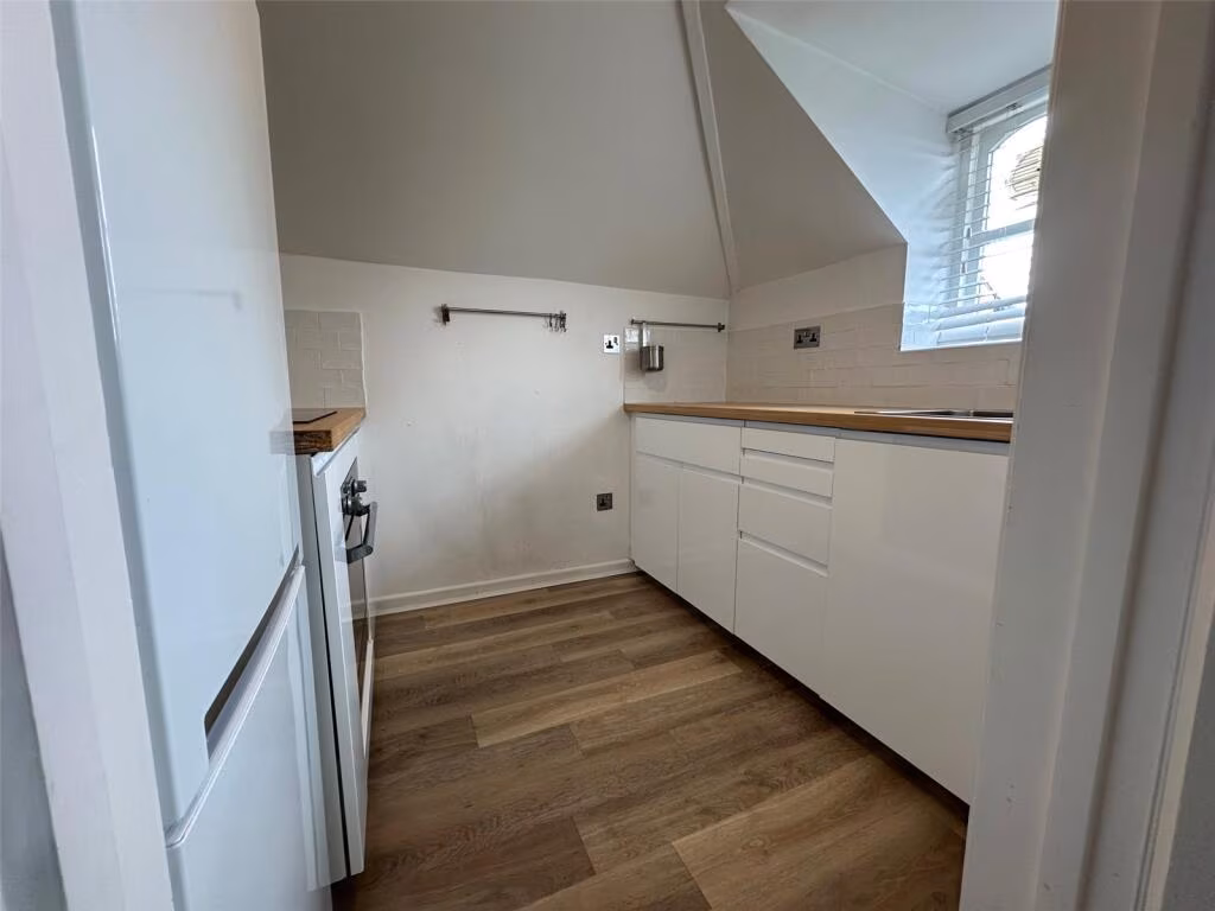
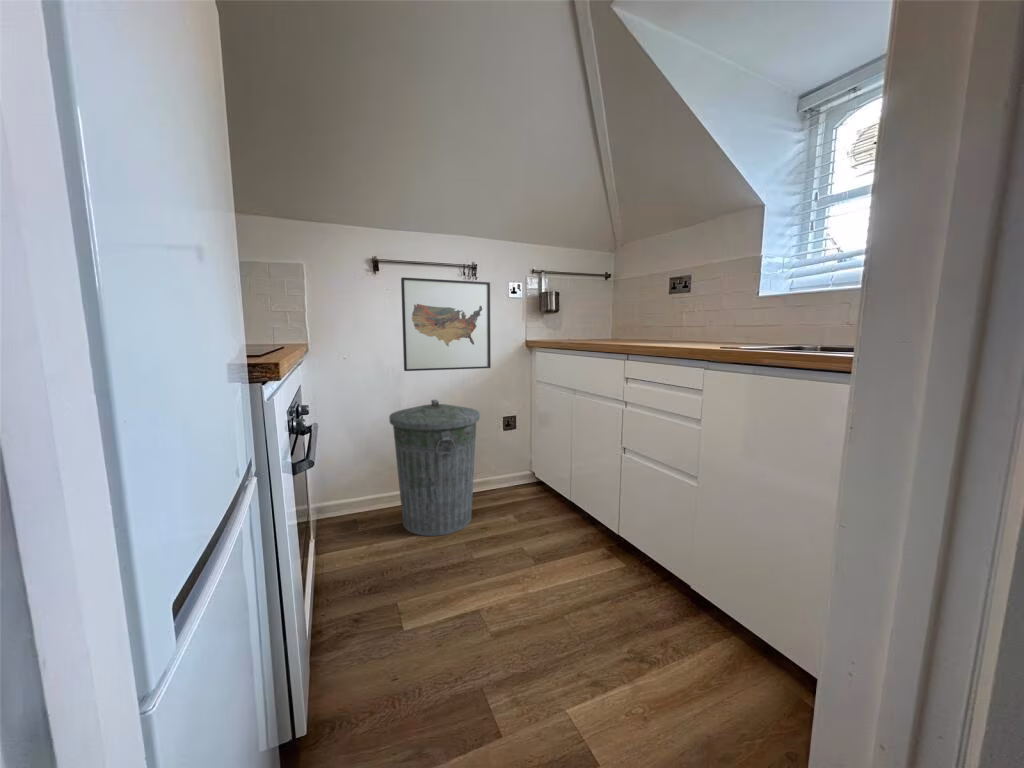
+ trash can (436, 461)
+ wall art (448, 325)
